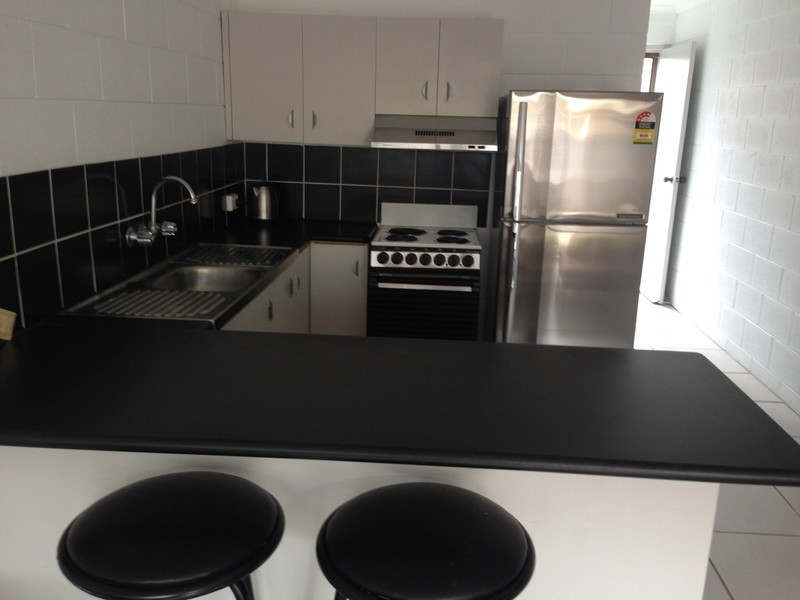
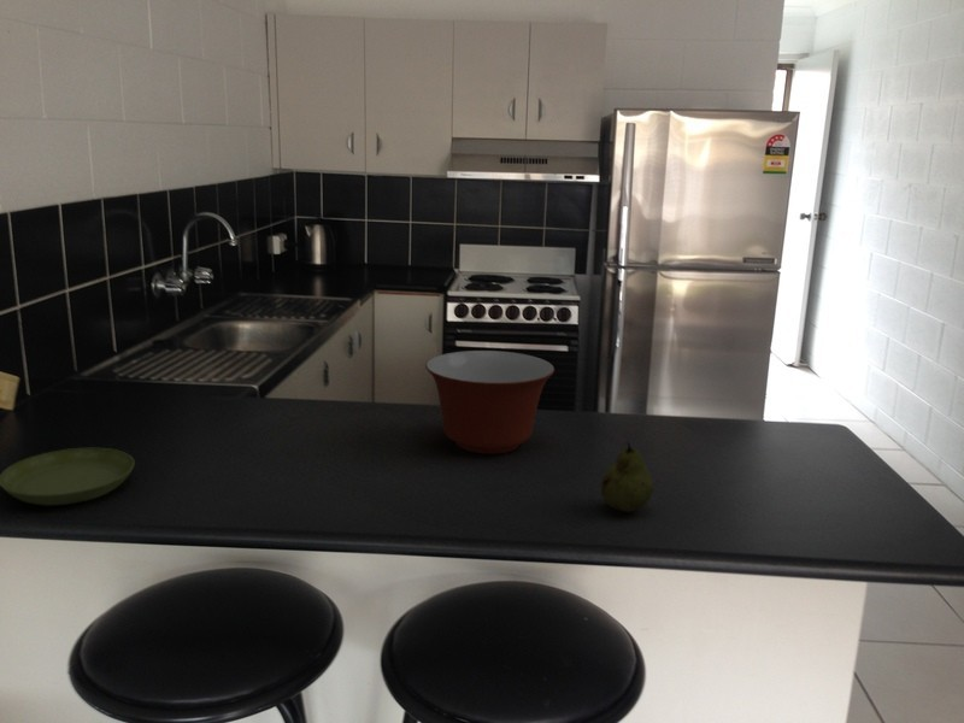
+ mixing bowl (488, 404)
+ fruit (628, 474)
+ saucer (69, 477)
